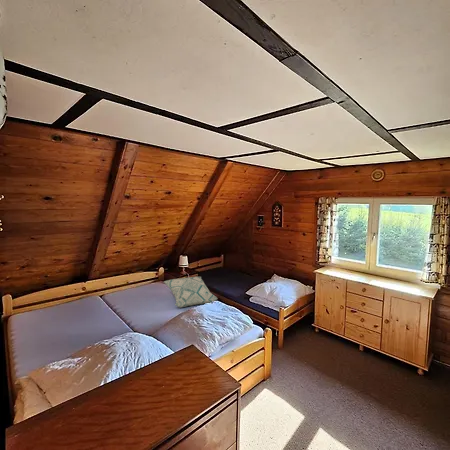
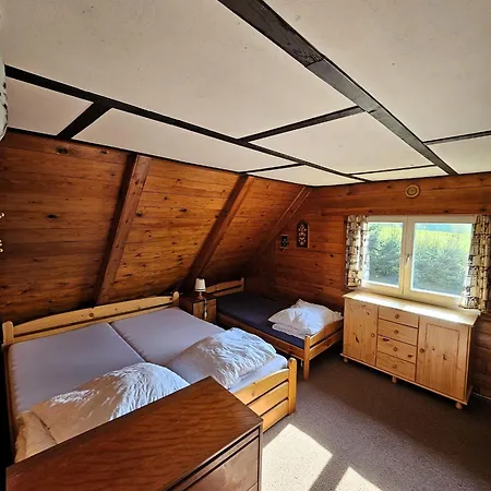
- decorative pillow (189, 290)
